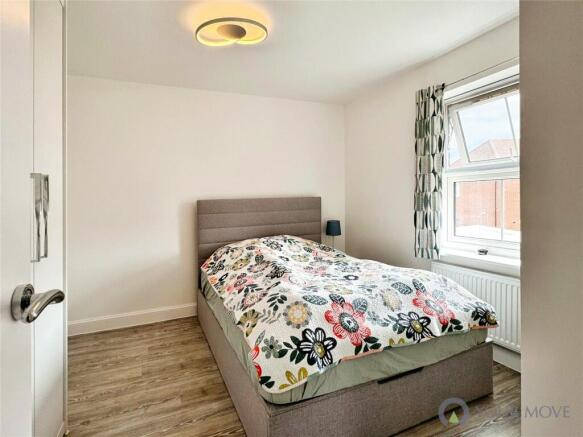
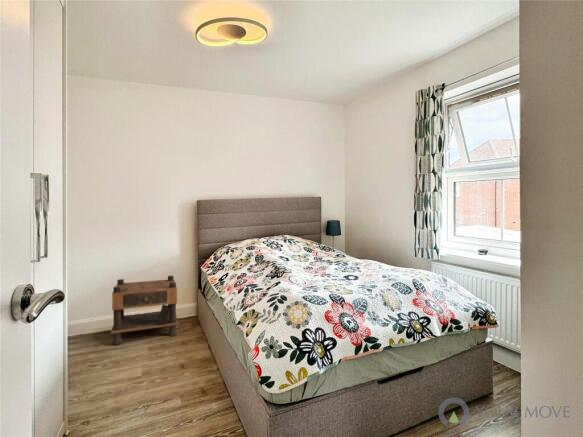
+ nightstand (146, 306)
